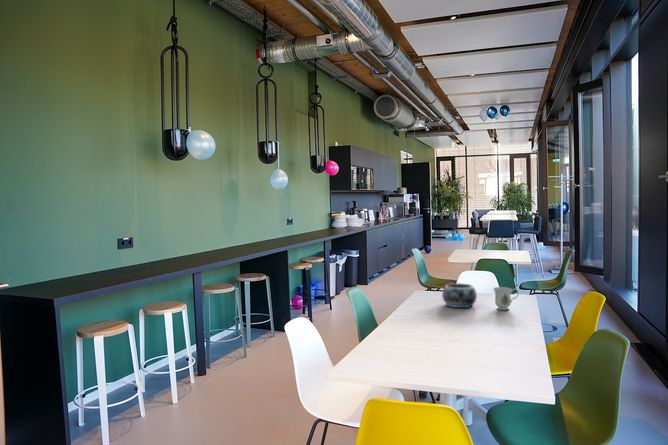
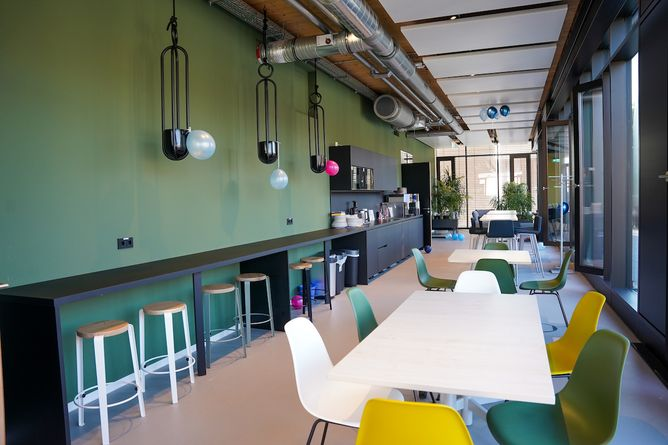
- mug (506, 298)
- decorative bowl (459, 295)
